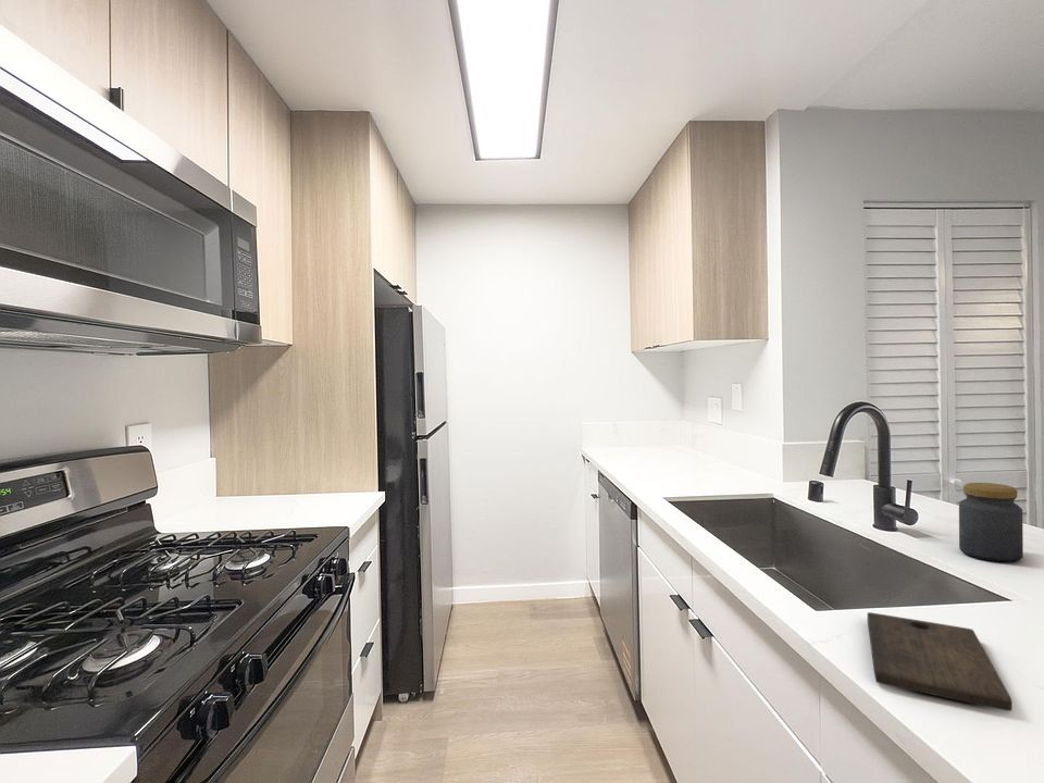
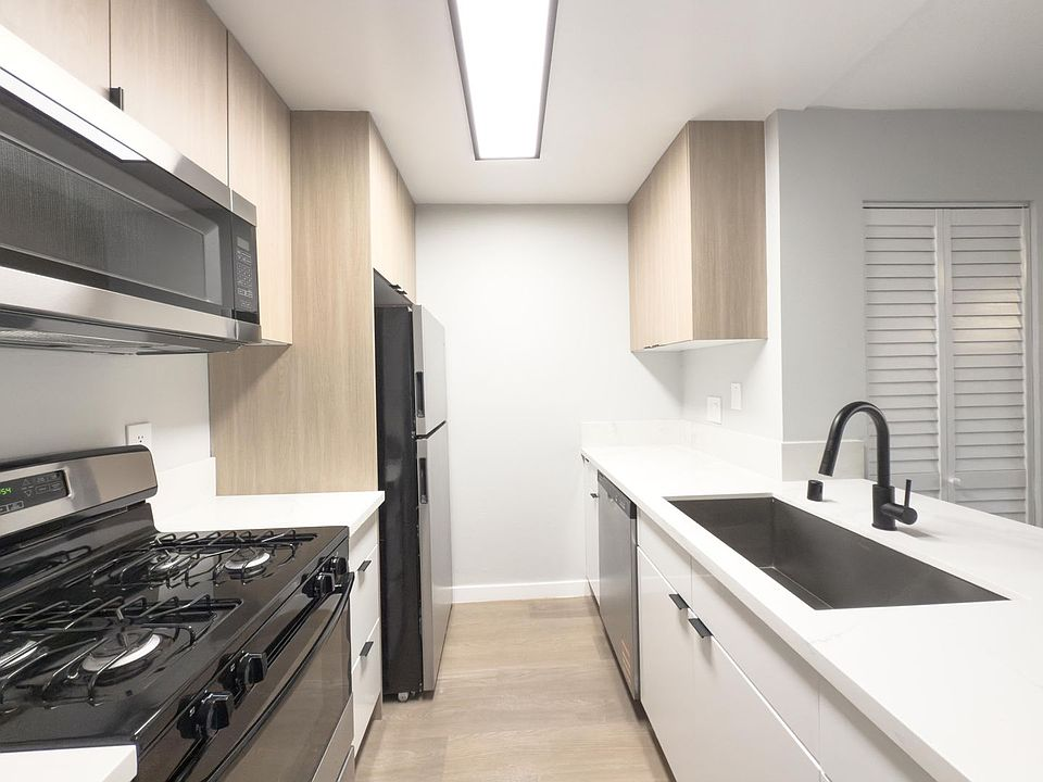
- jar (990, 520)
- cutting board (928, 654)
